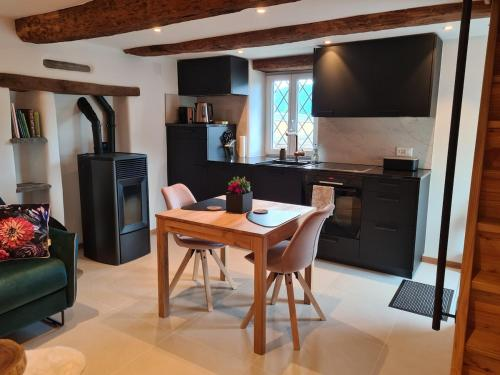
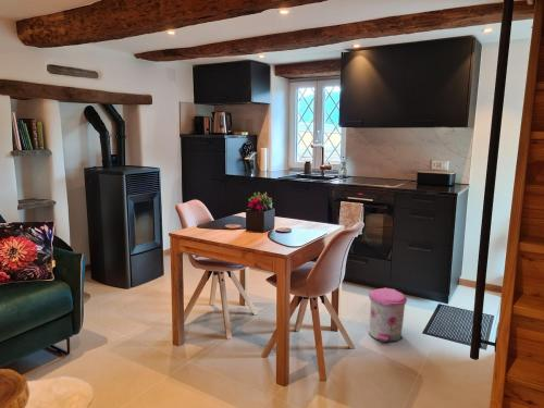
+ trash can (386, 313)
